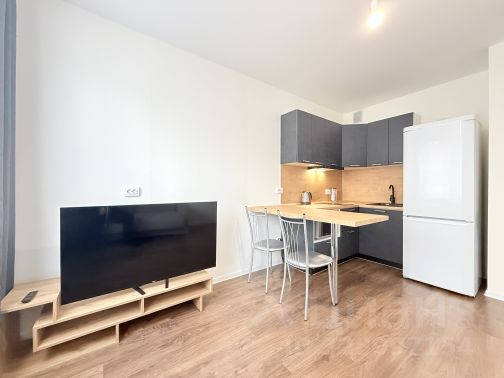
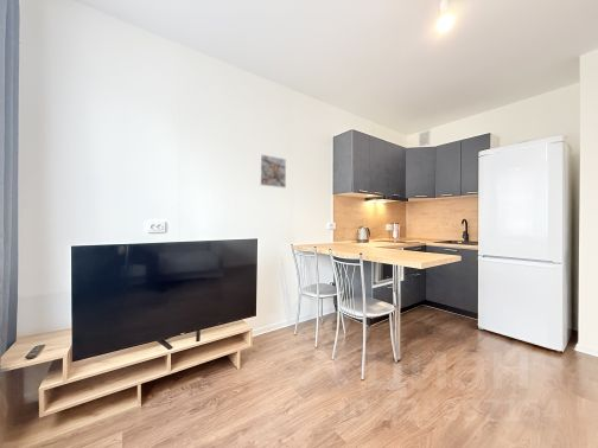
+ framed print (272, 171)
